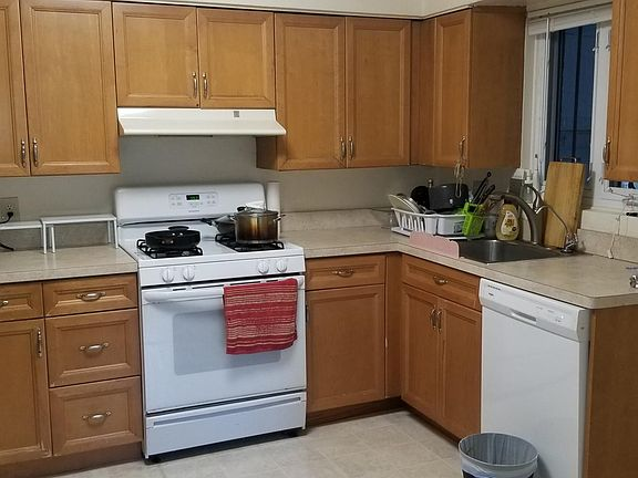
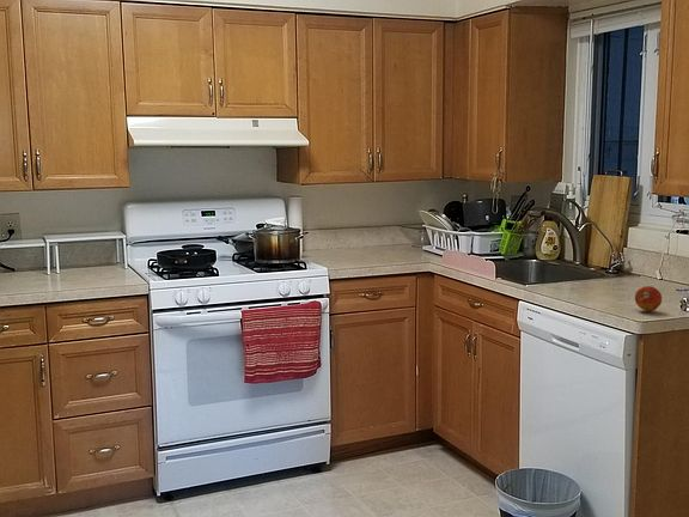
+ fruit (647, 298)
